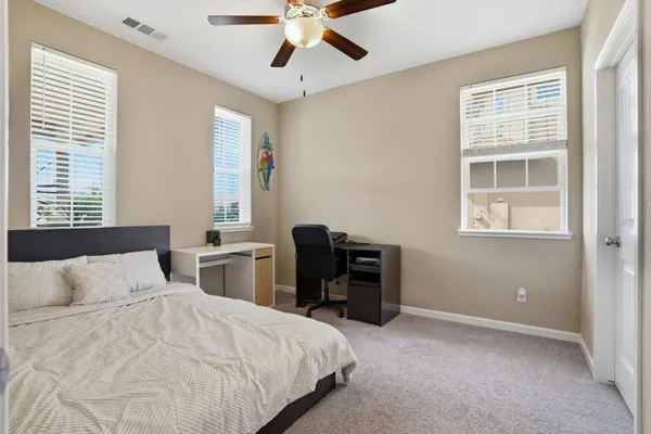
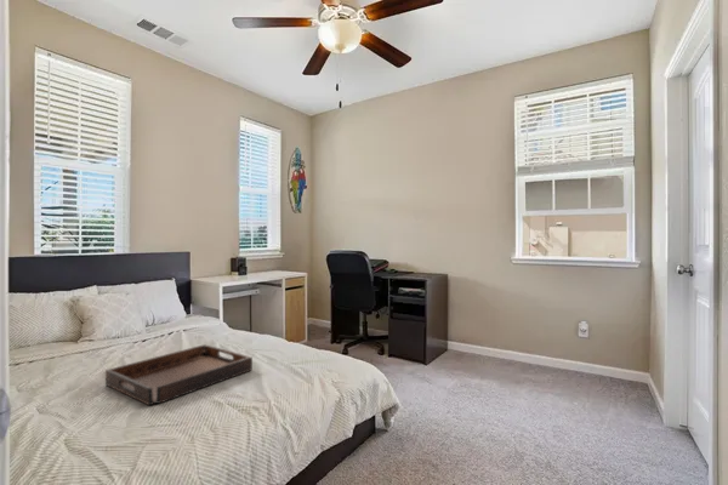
+ serving tray (182, 370)
